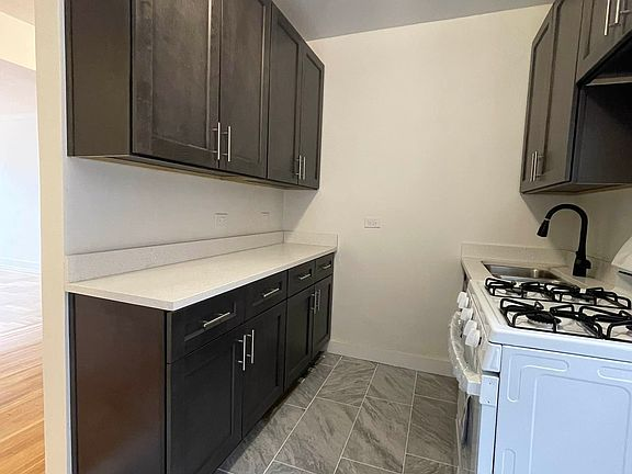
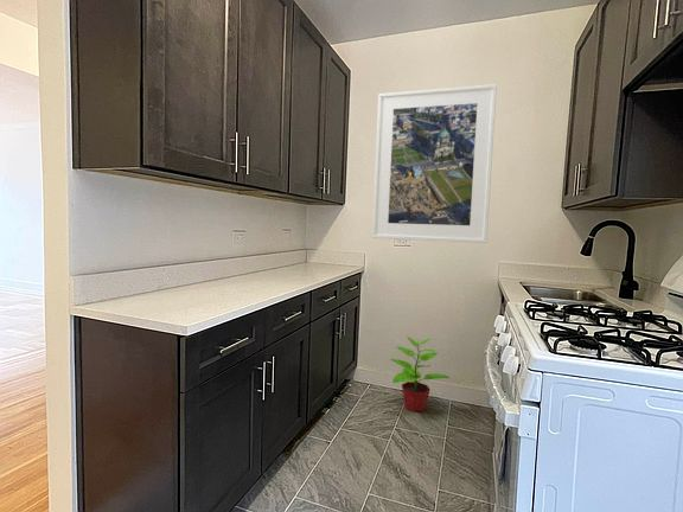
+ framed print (430, 165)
+ potted plant (417, 371)
